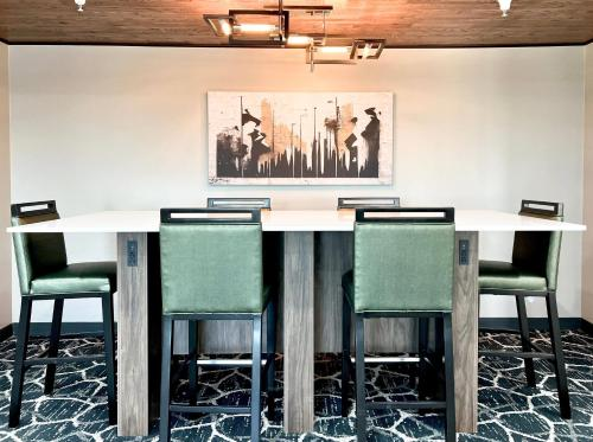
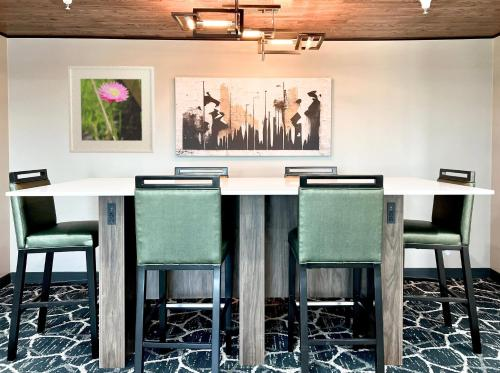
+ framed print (111, 109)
